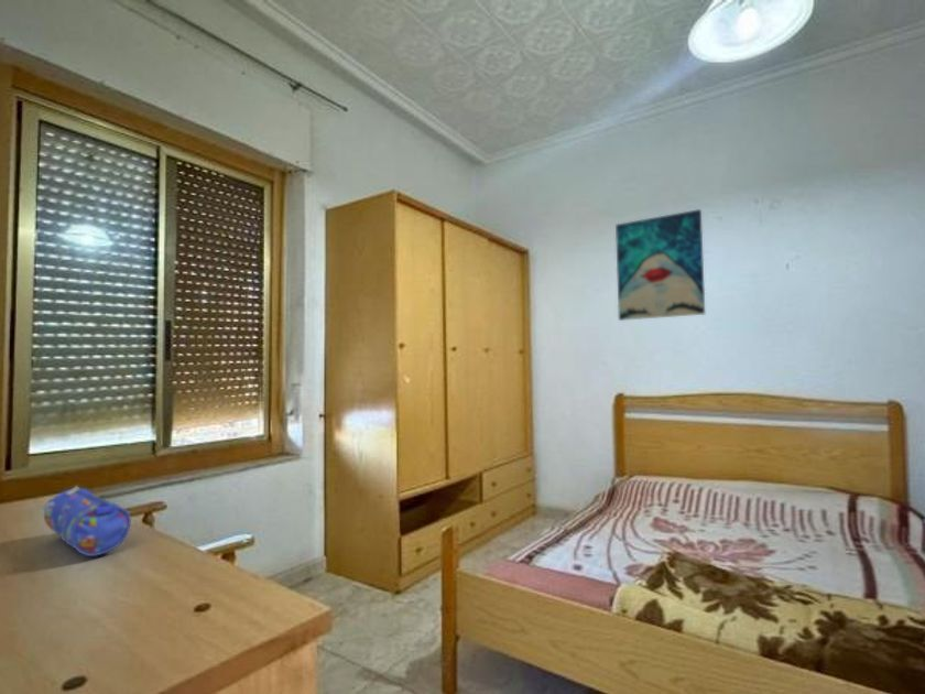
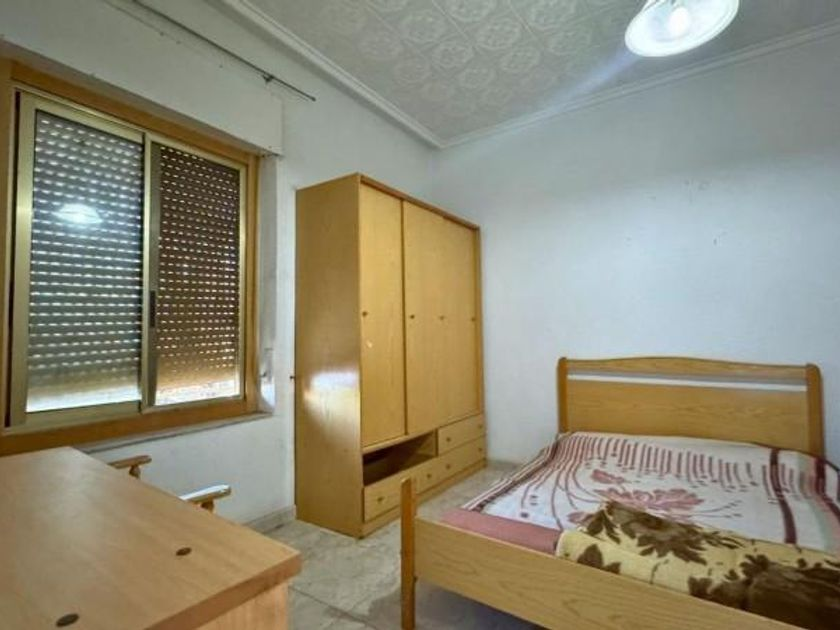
- wall art (657, 267)
- pencil case (86, 517)
